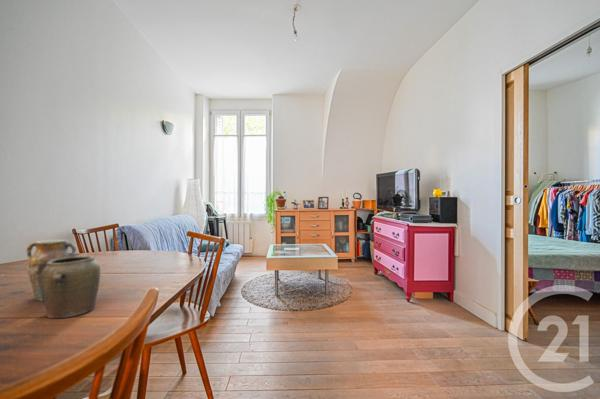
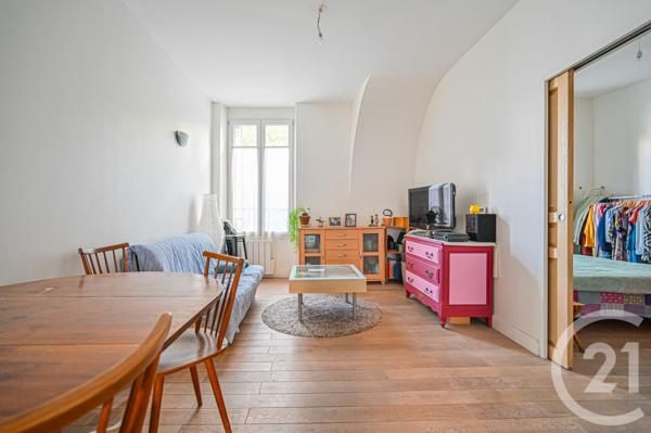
- jar set (61, 273)
